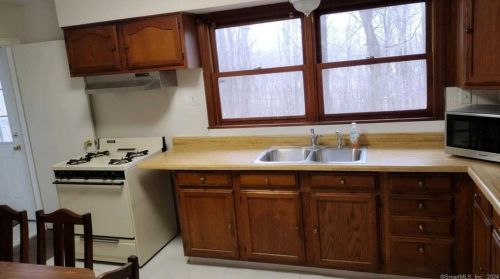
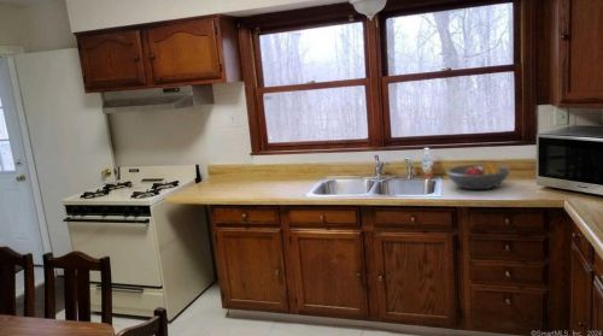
+ fruit bowl (478, 176)
